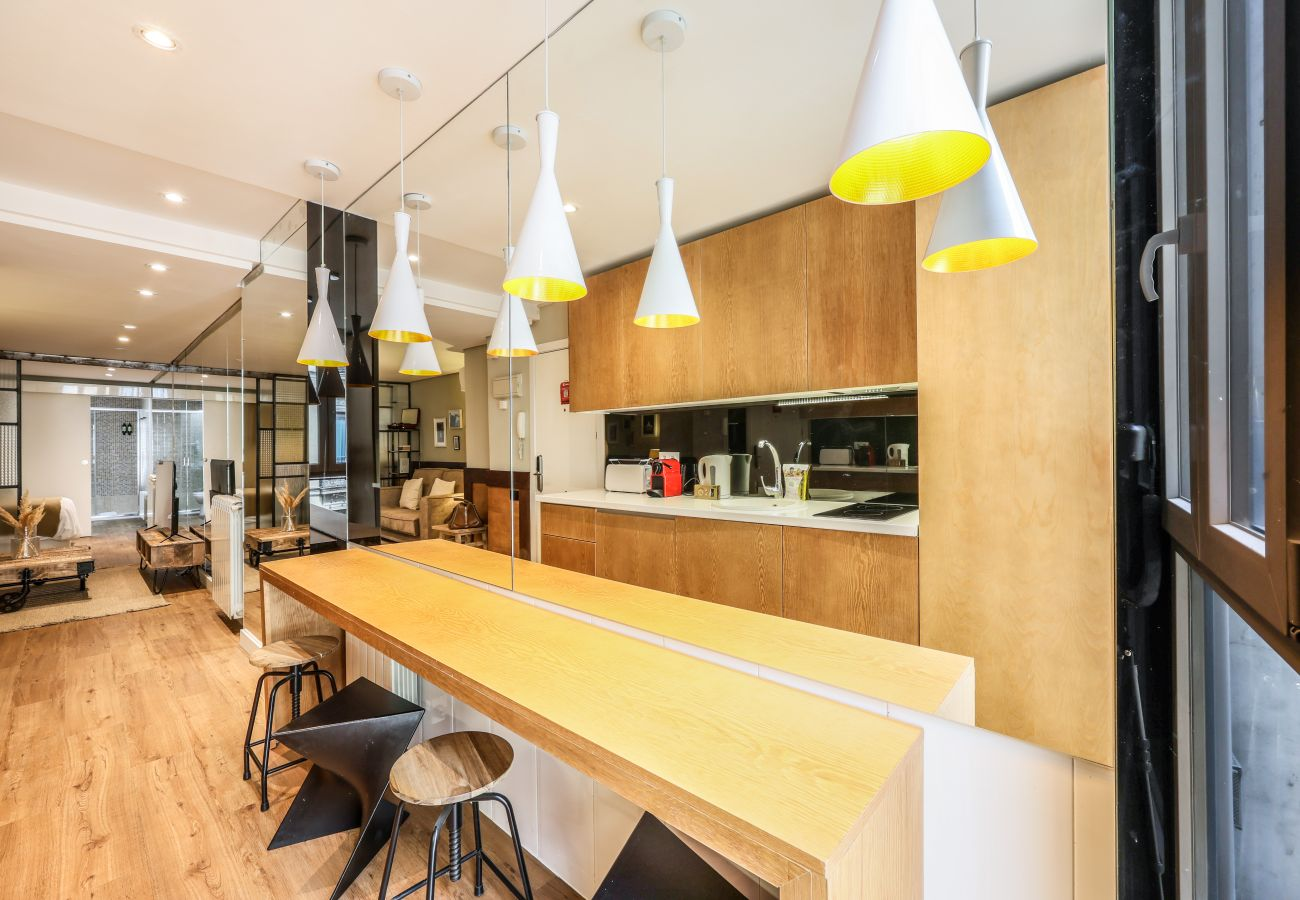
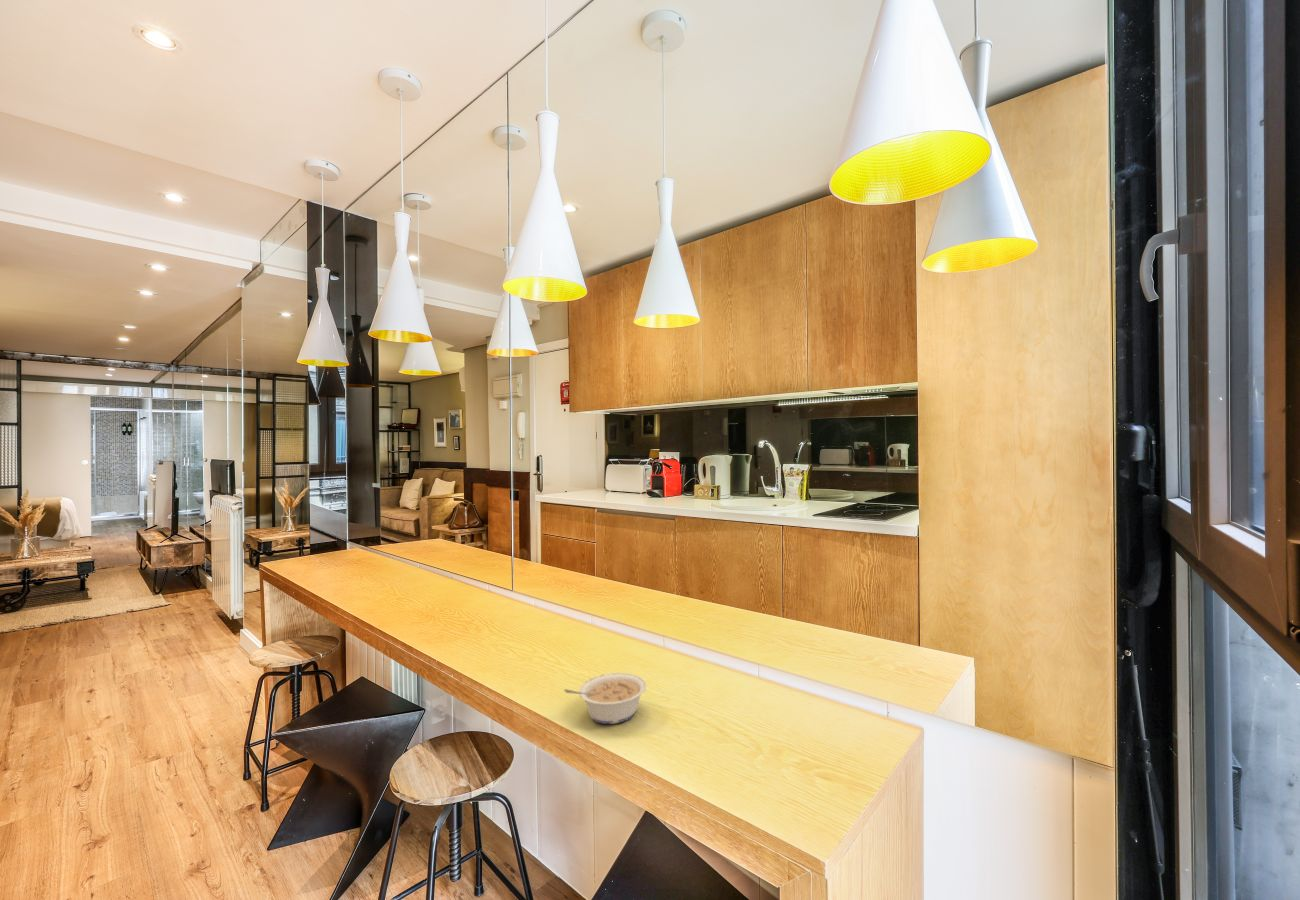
+ legume (611, 698)
